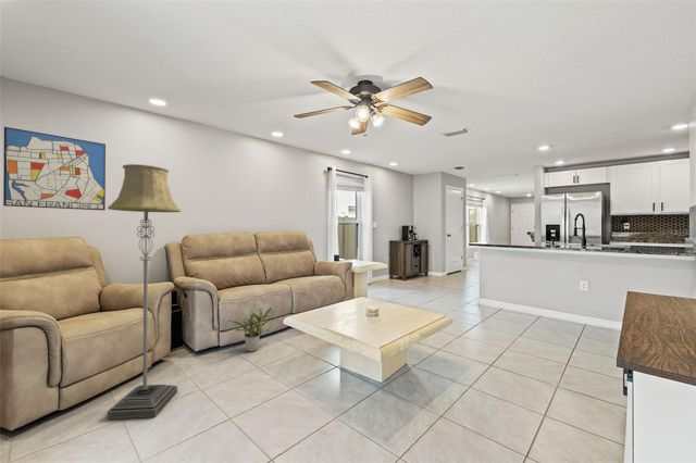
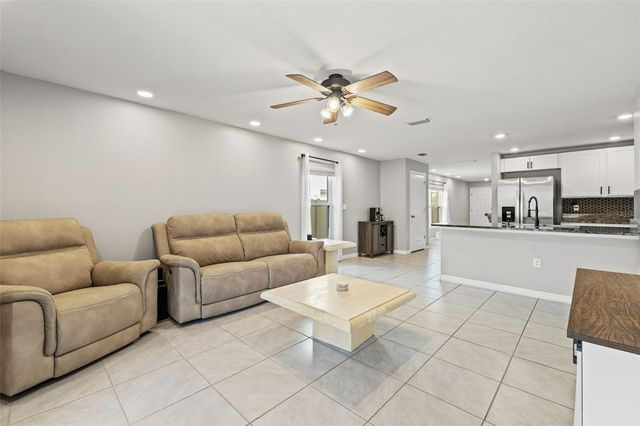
- wall art (59, 172)
- potted plant (257, 329)
- floor lamp (146, 286)
